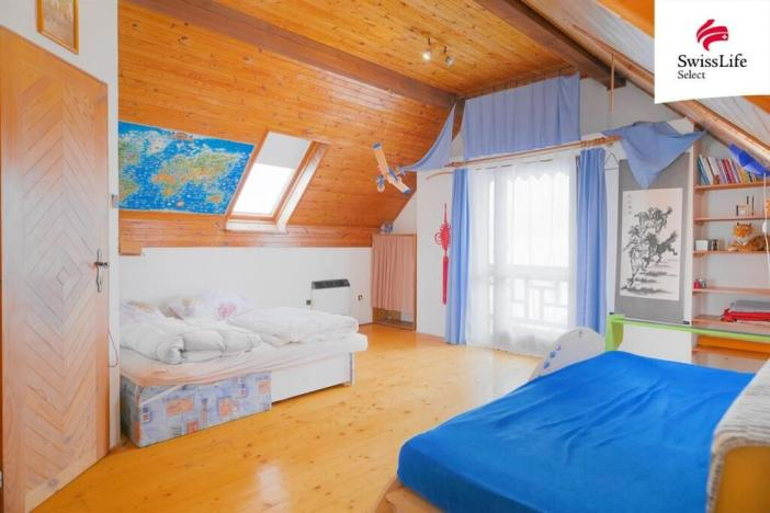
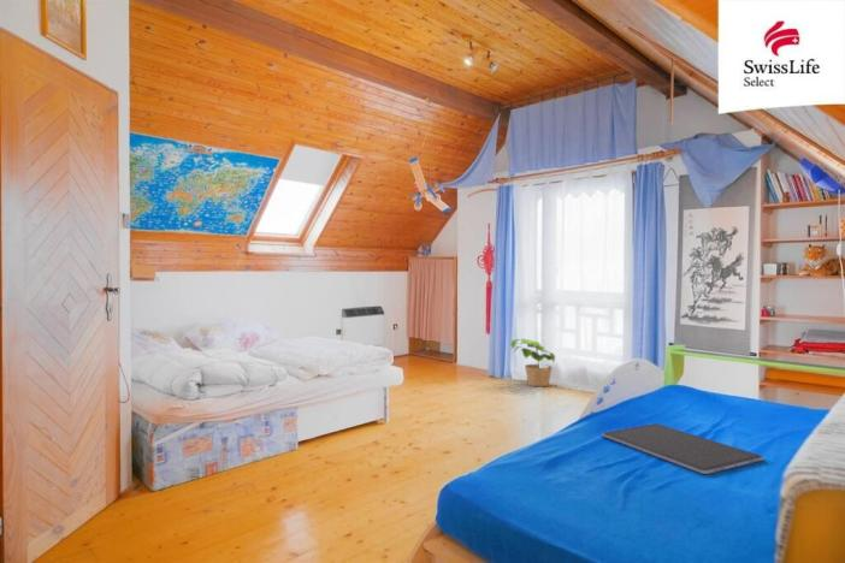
+ potted plant (527, 365)
+ tablet (676, 445)
